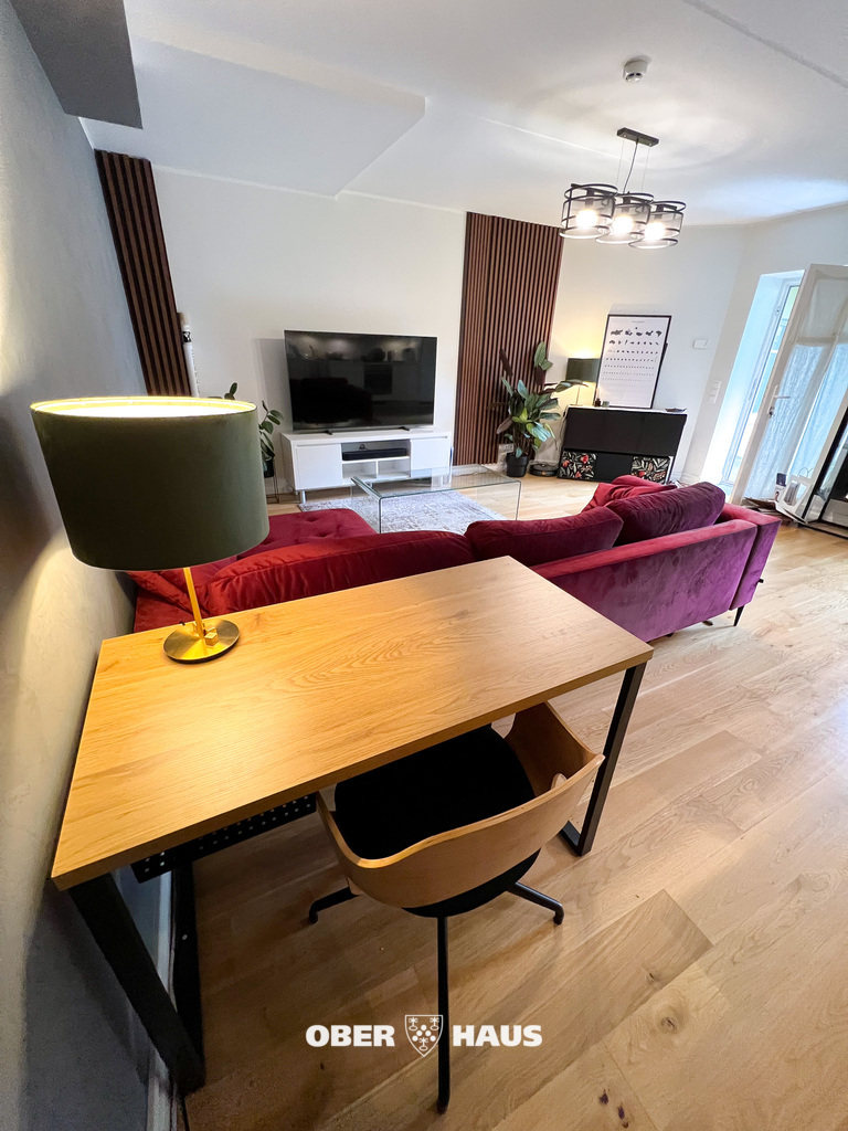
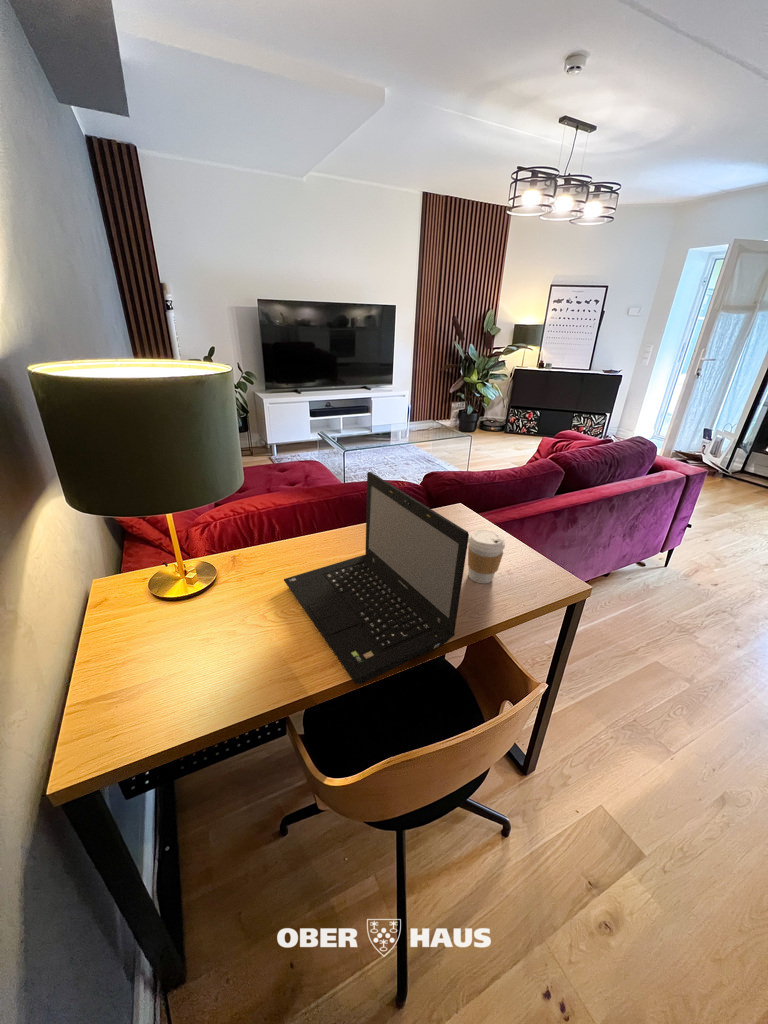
+ laptop (363, 563)
+ coffee cup (484, 556)
